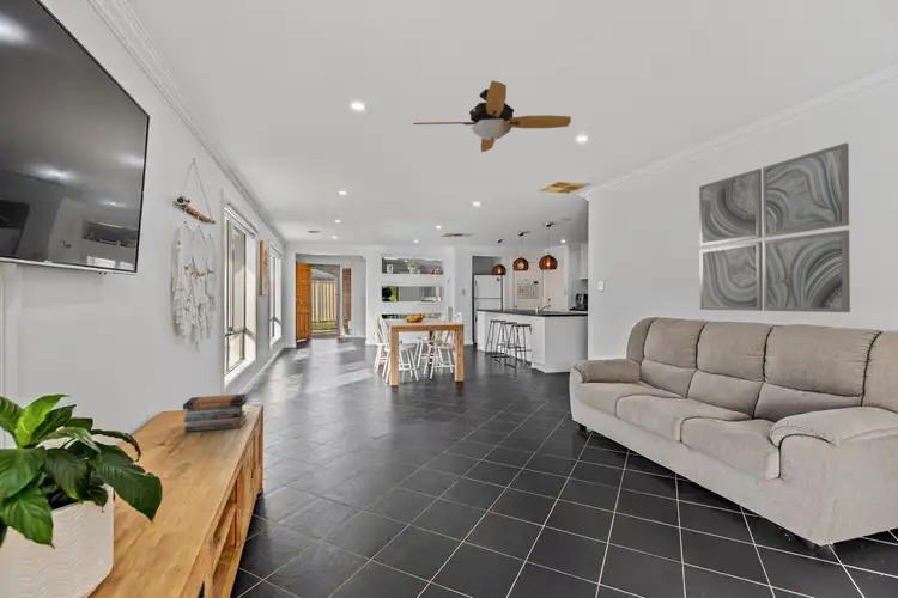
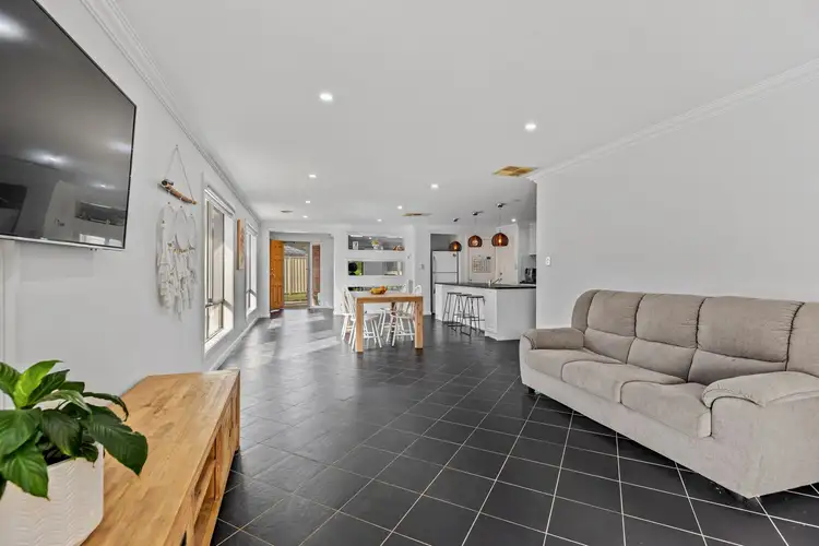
- book stack (216, 411)
- ceiling fan (491, 117)
- wall art (764, 240)
